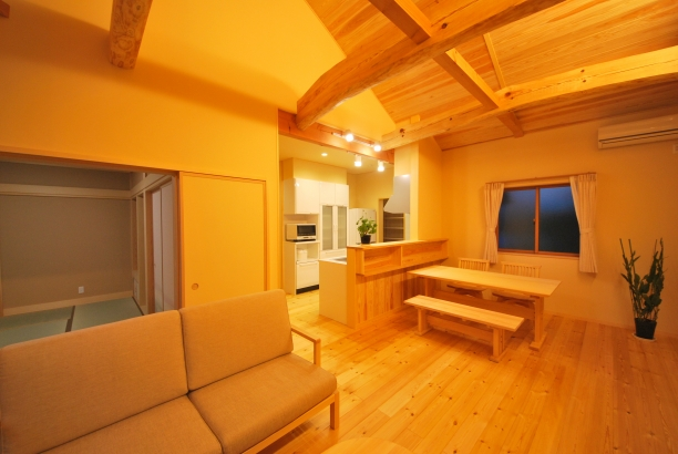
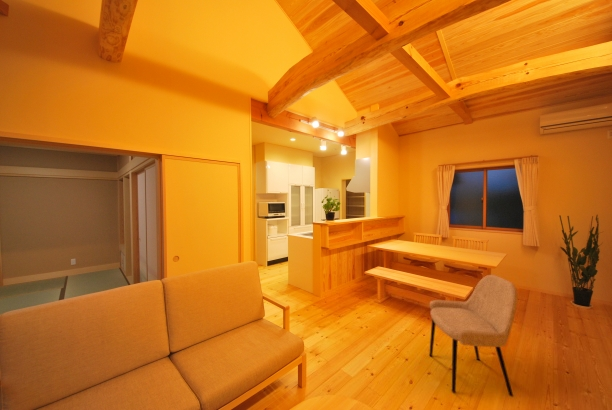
+ chair (469, 326)
